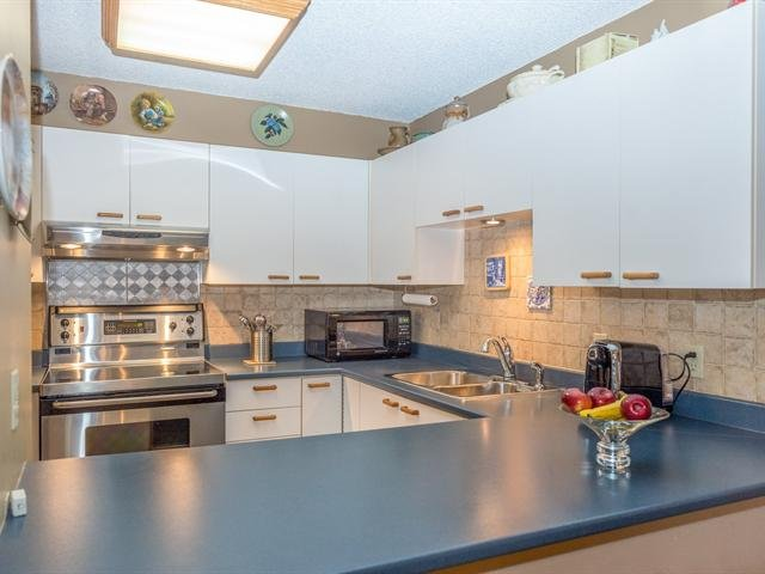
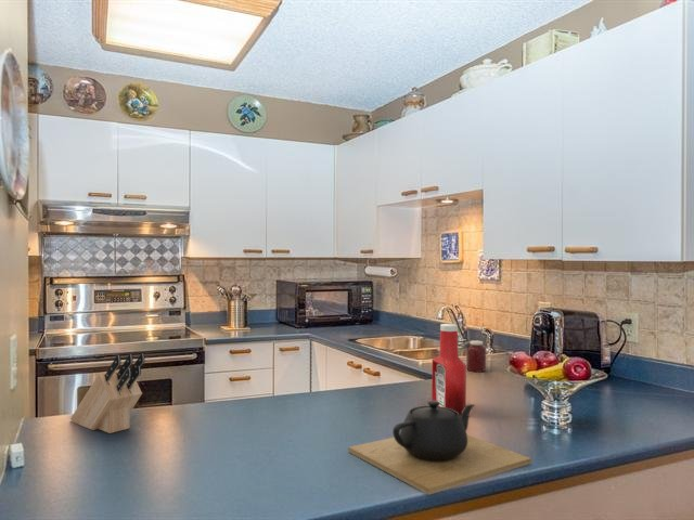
+ jar (473, 355)
+ soap bottle (448, 366)
+ knife block (108, 388)
+ teapot (437, 428)
